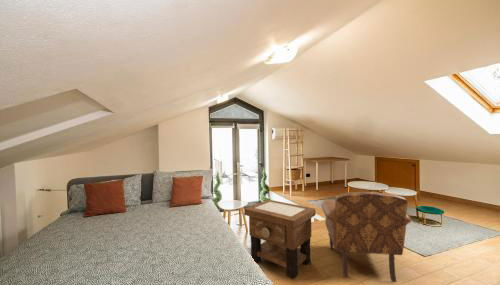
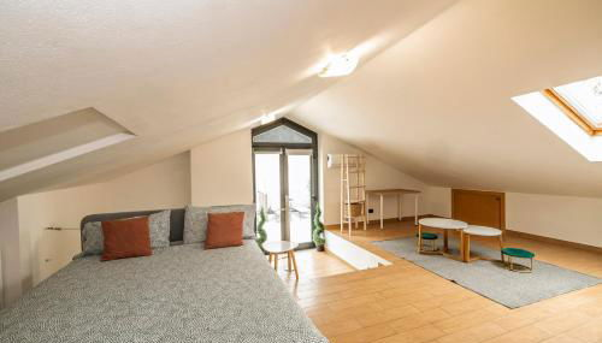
- armchair (359, 224)
- side table (278, 235)
